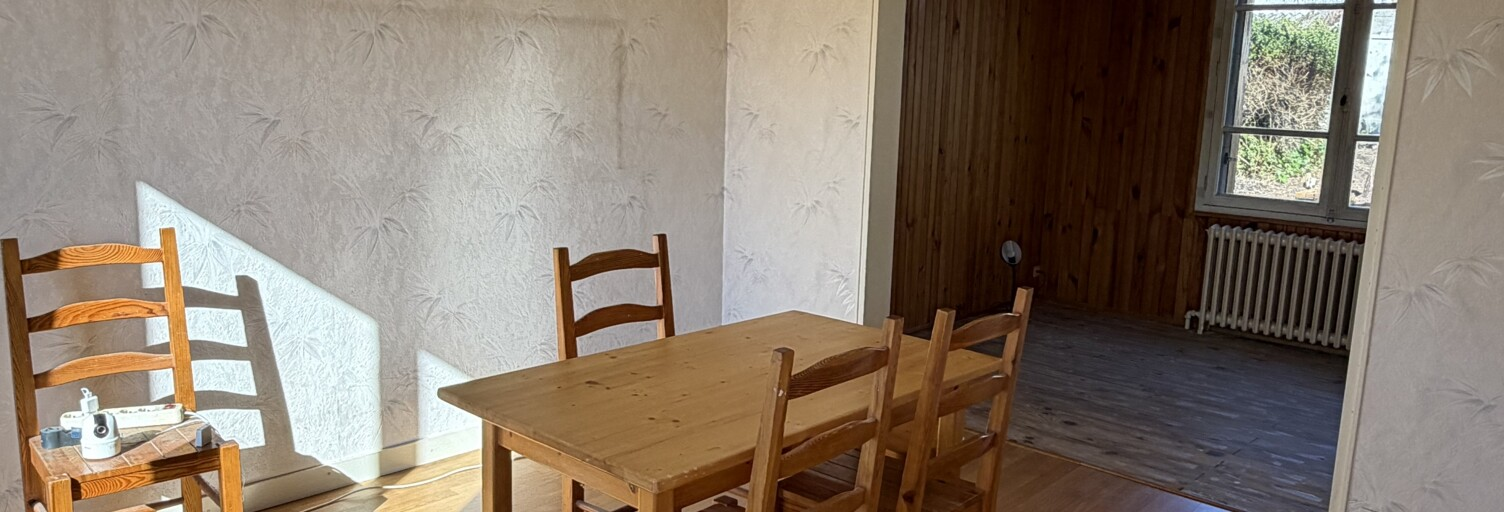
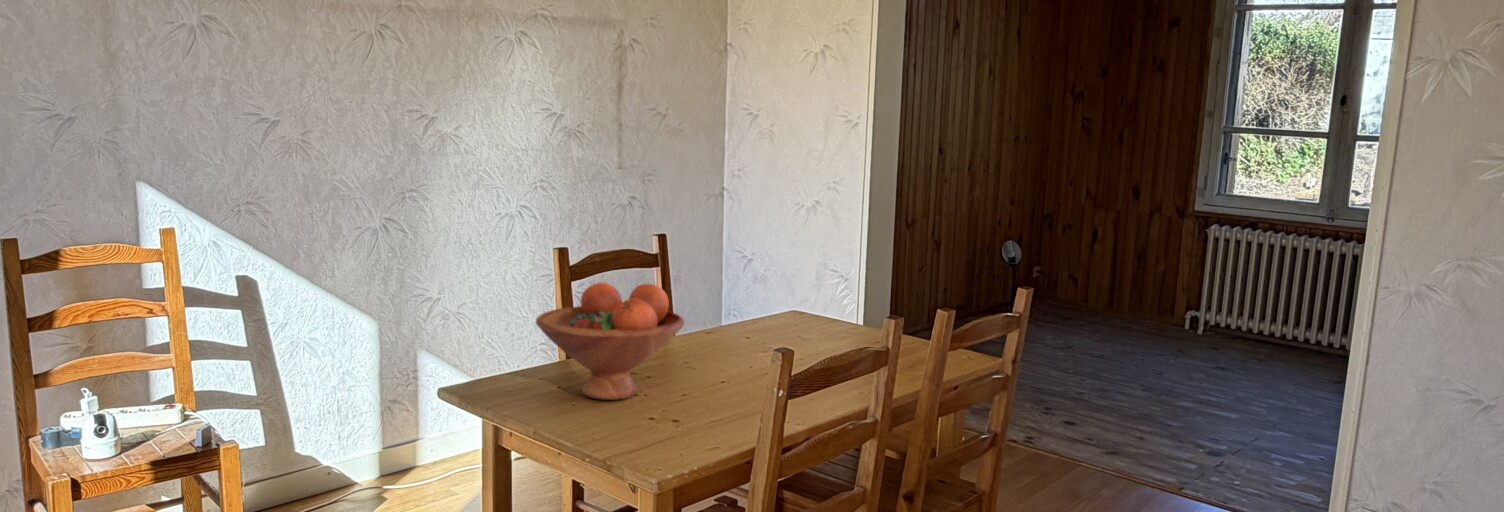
+ fruit bowl (610, 341)
